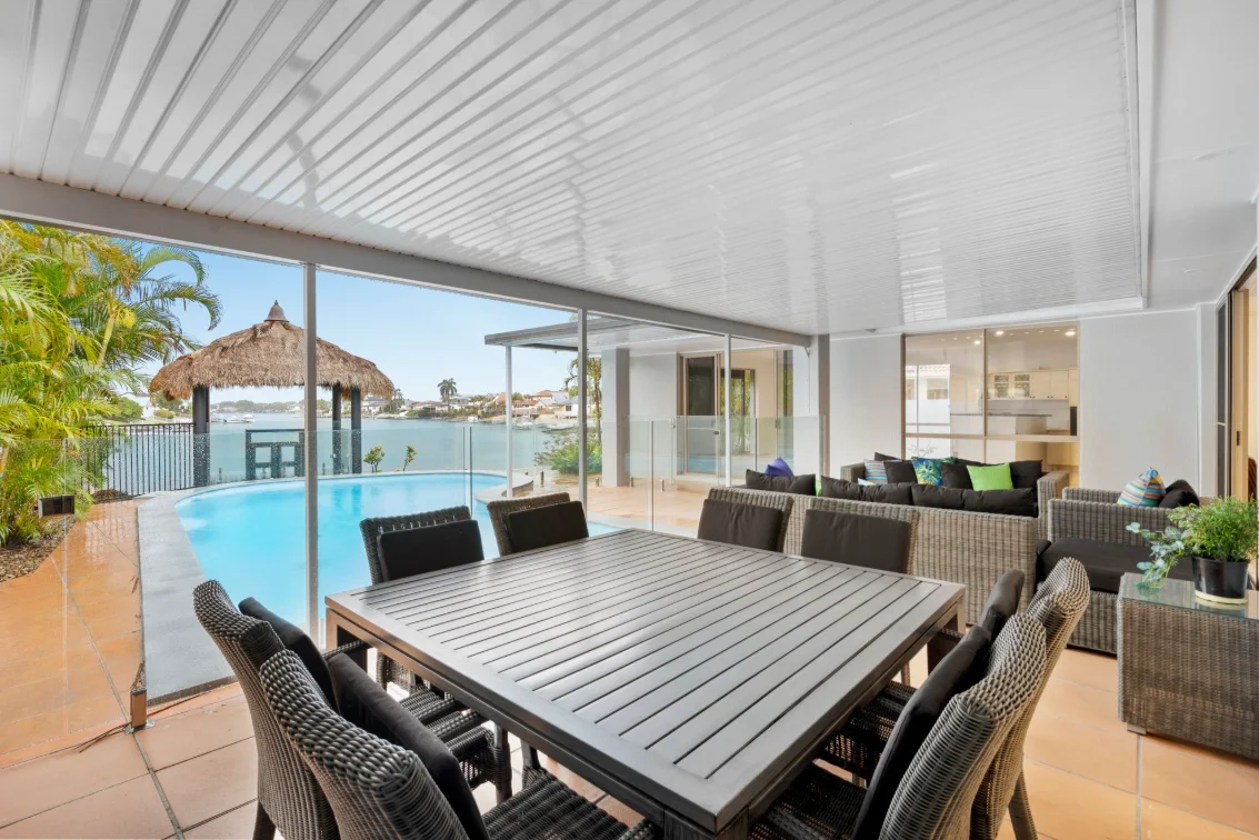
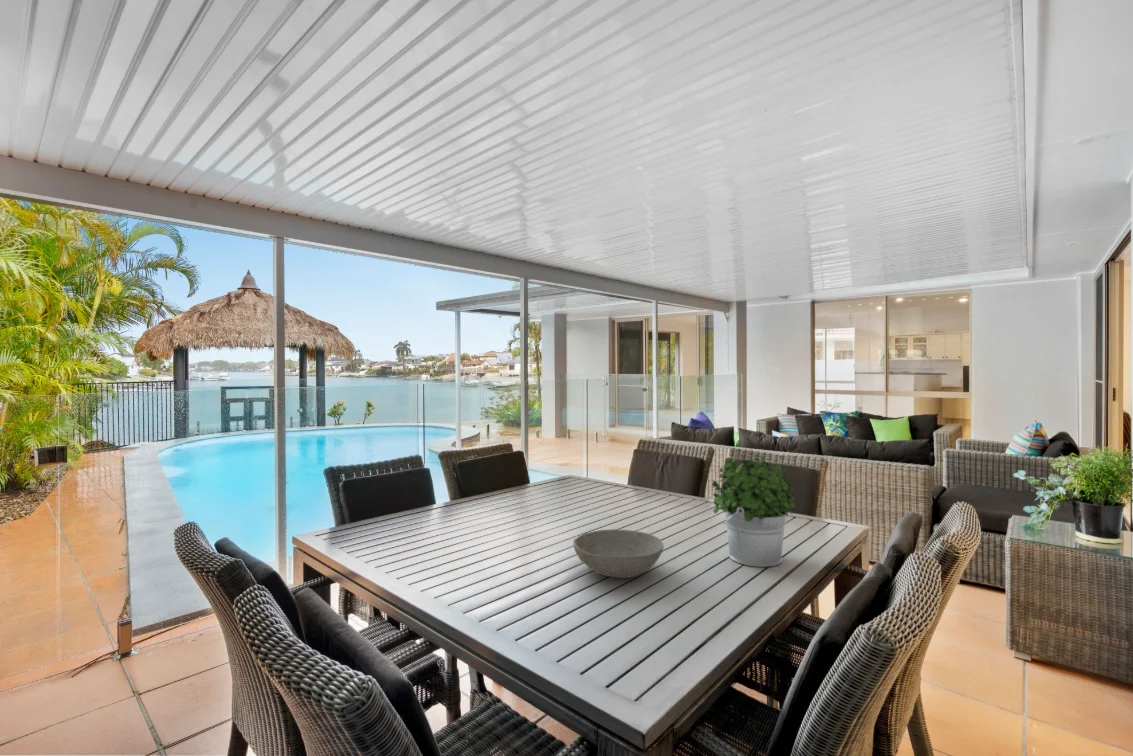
+ bowl (618, 556)
+ potted plant (749, 507)
